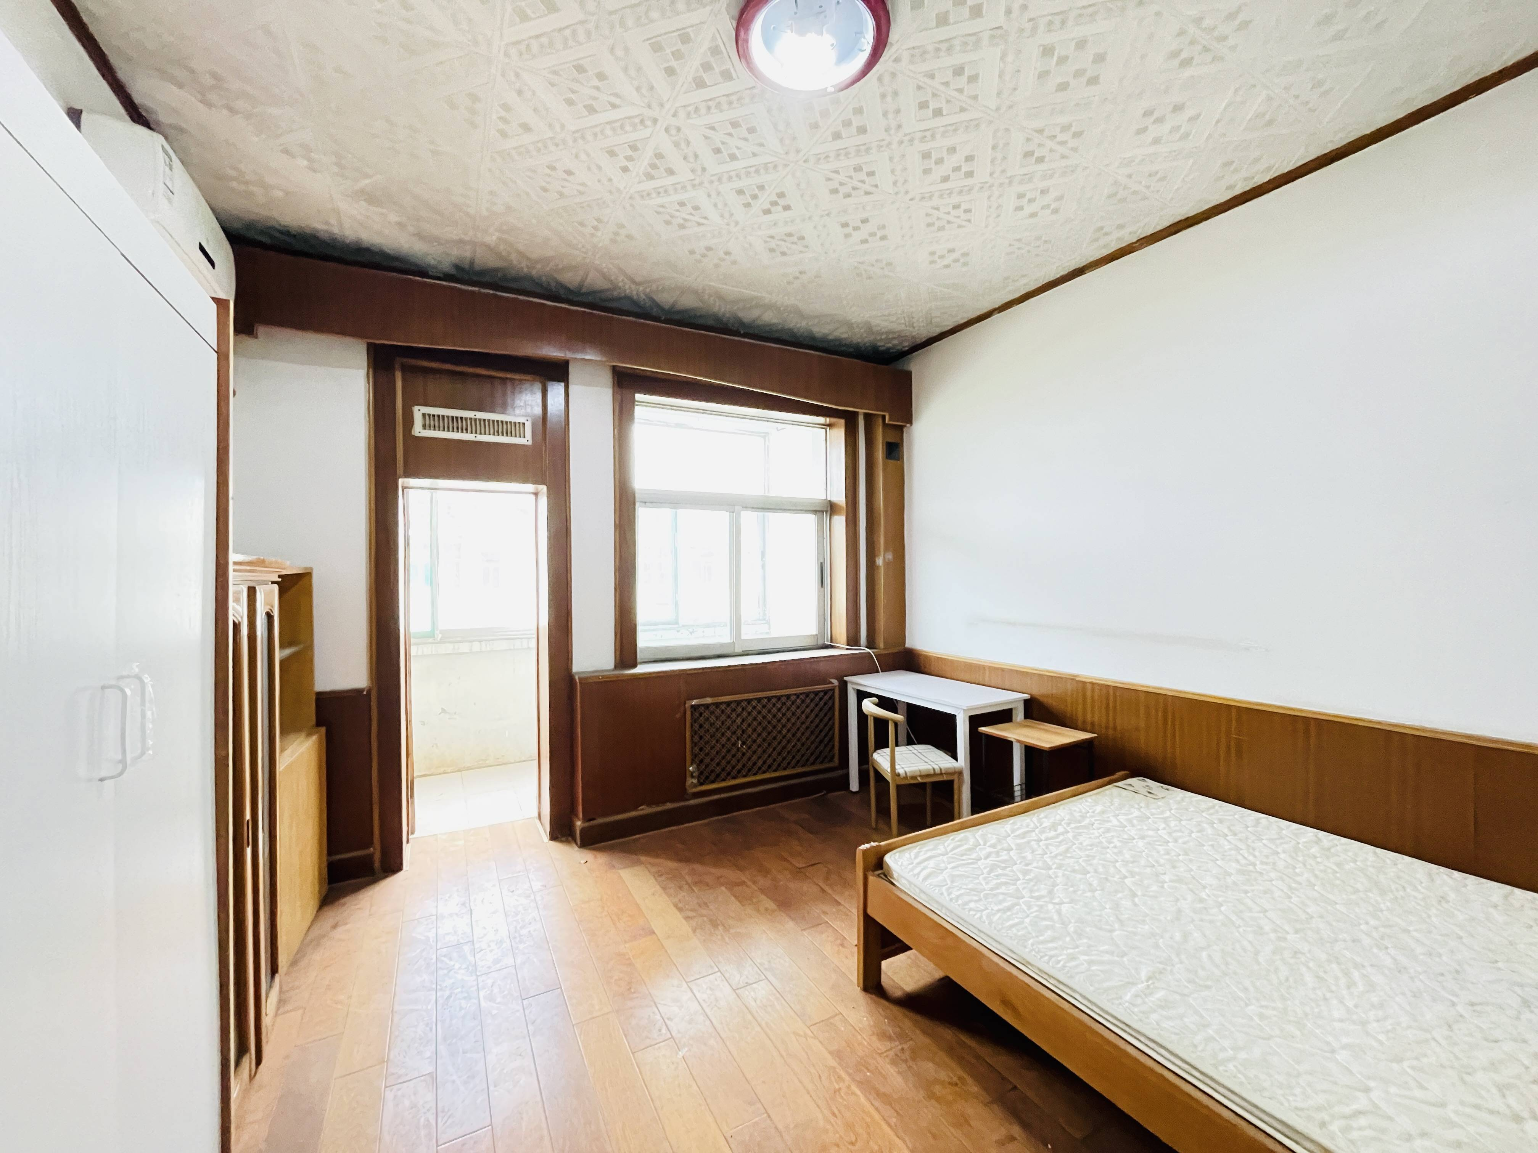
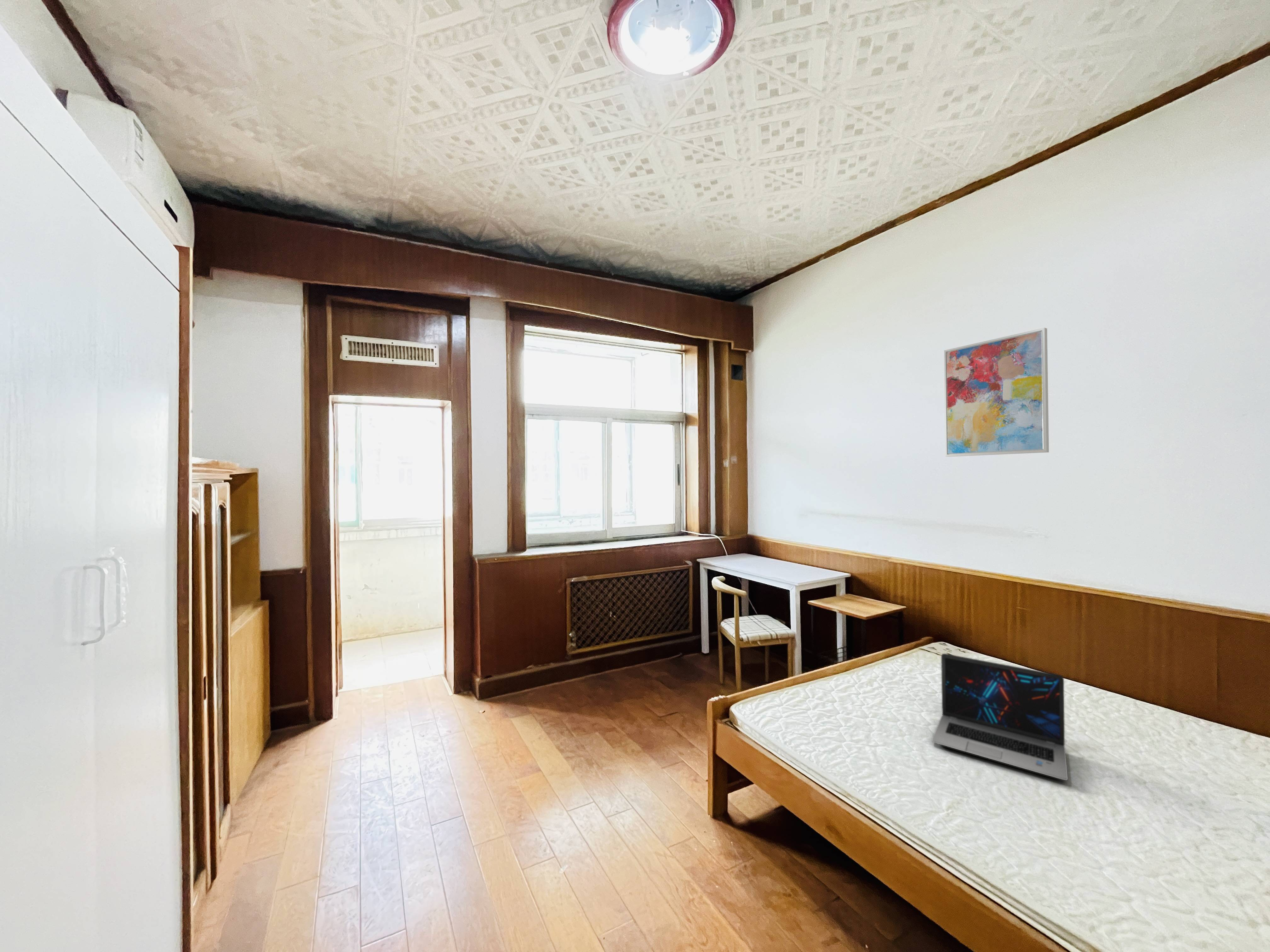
+ laptop (997, 711)
+ wall art (992, 397)
